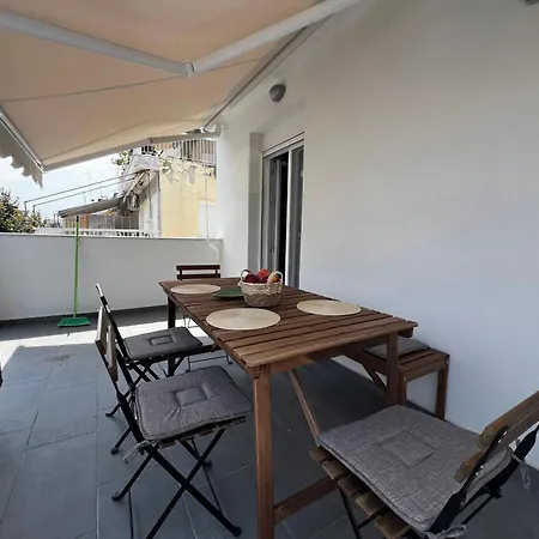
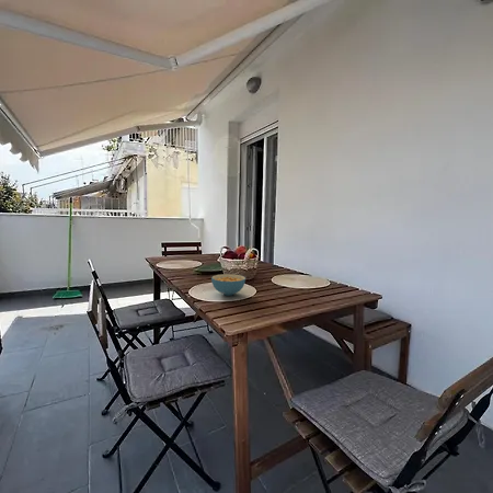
+ cereal bowl (228, 285)
